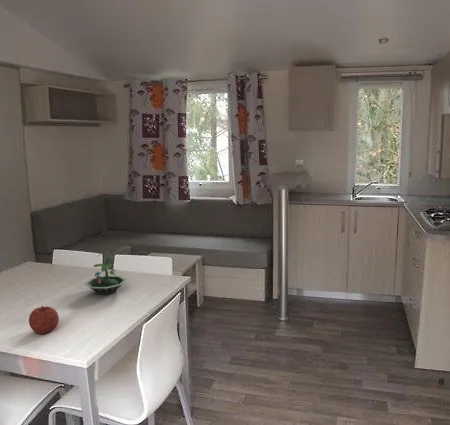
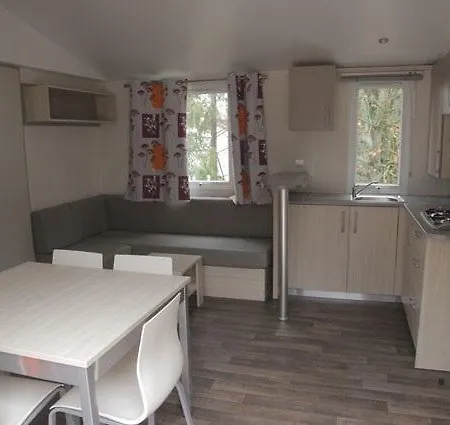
- fruit (43, 318)
- terrarium (105, 261)
